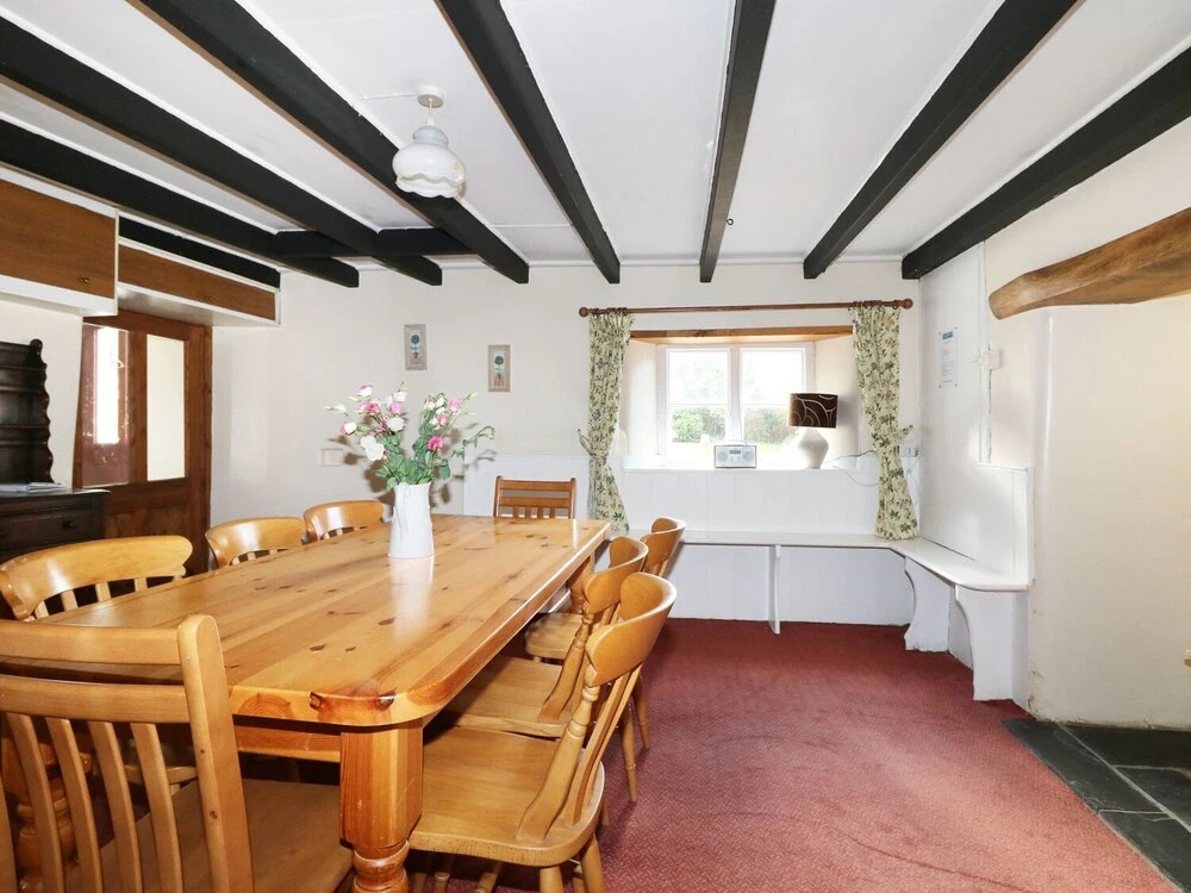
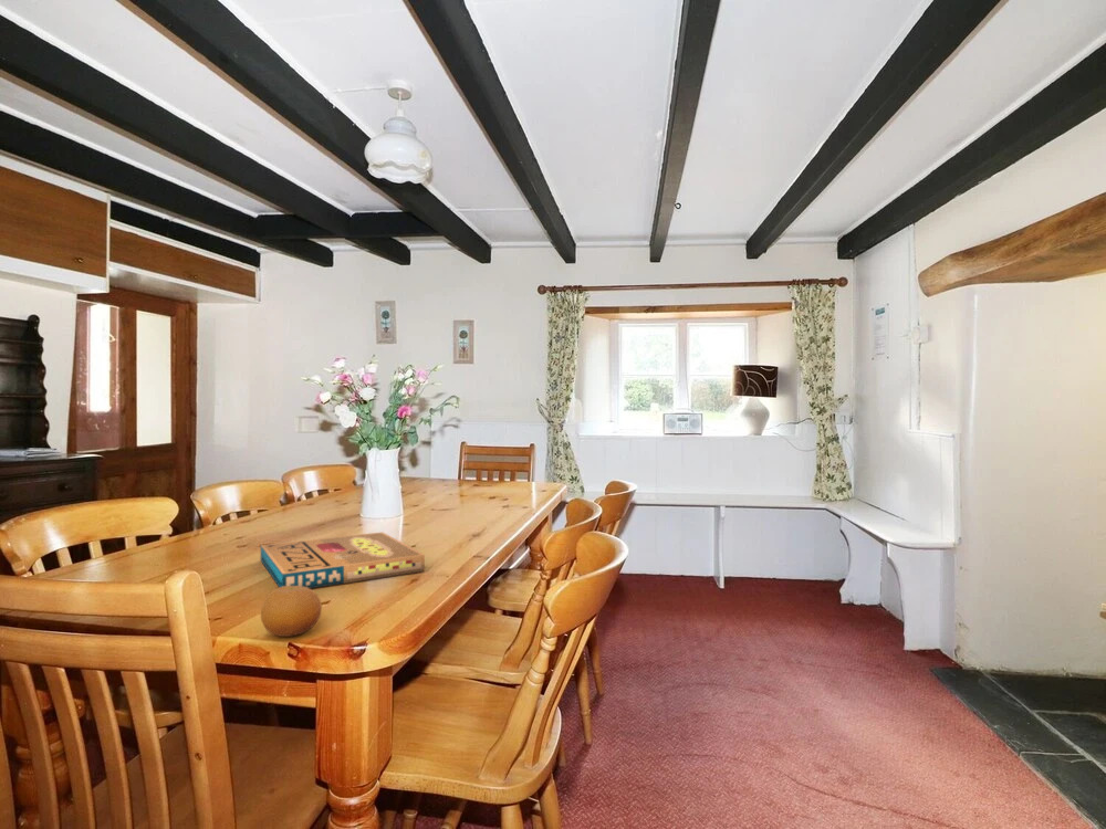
+ pizza box (340, 557)
+ fruit (291, 609)
